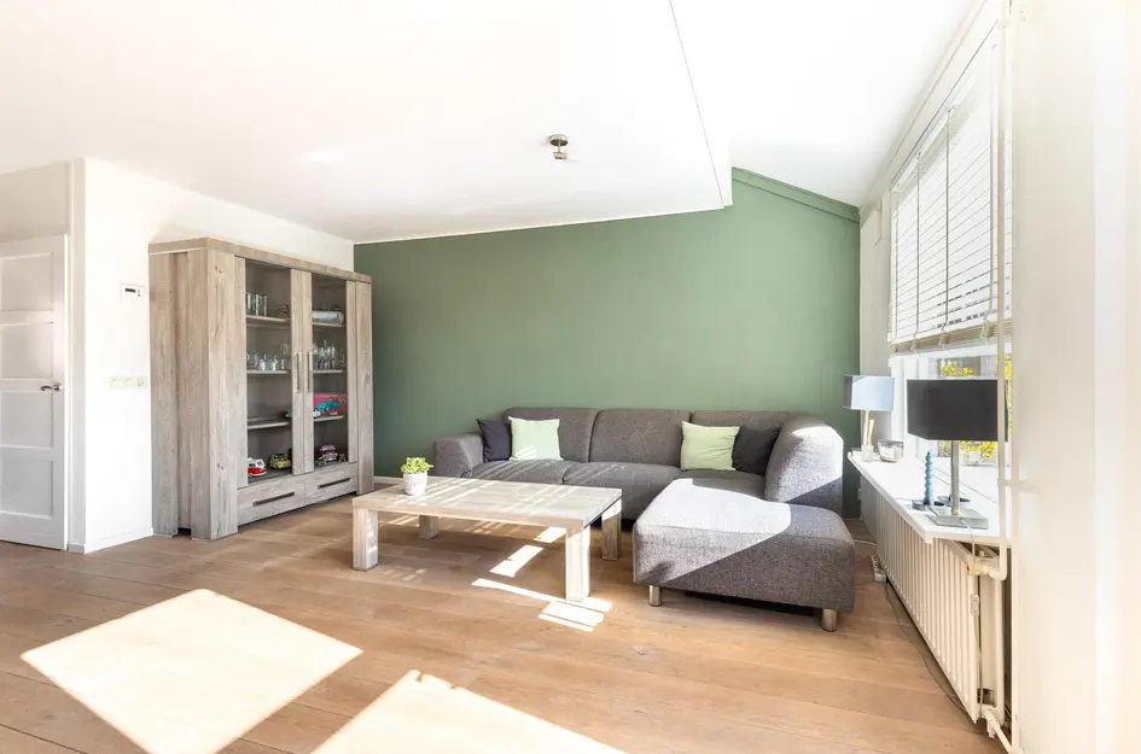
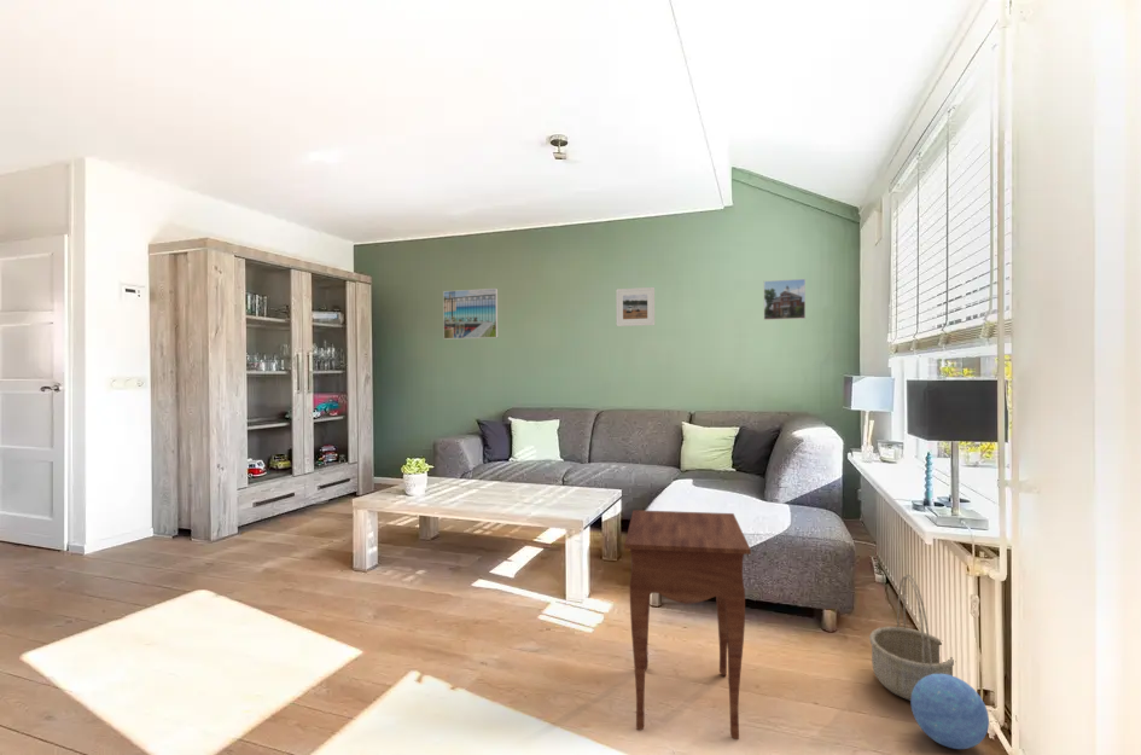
+ basket (910, 631)
+ side table (686, 603)
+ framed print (470, 314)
+ ball (948, 710)
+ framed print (784, 300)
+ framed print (635, 307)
